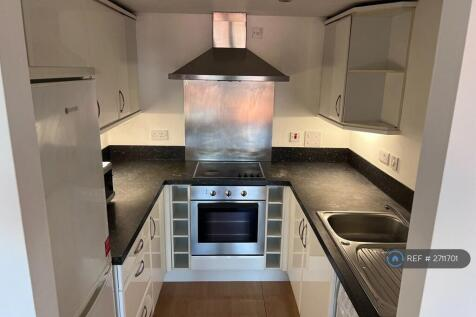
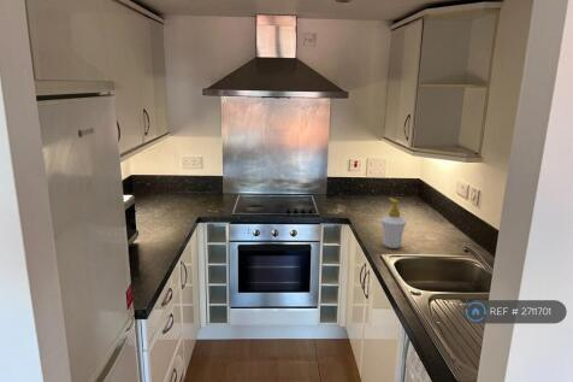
+ soap bottle (394, 223)
